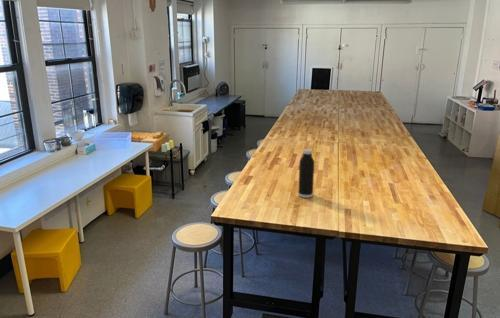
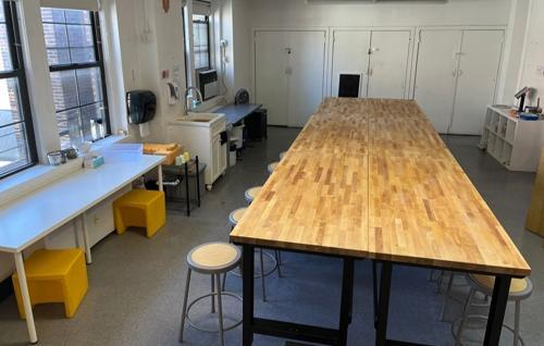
- water bottle (306, 173)
